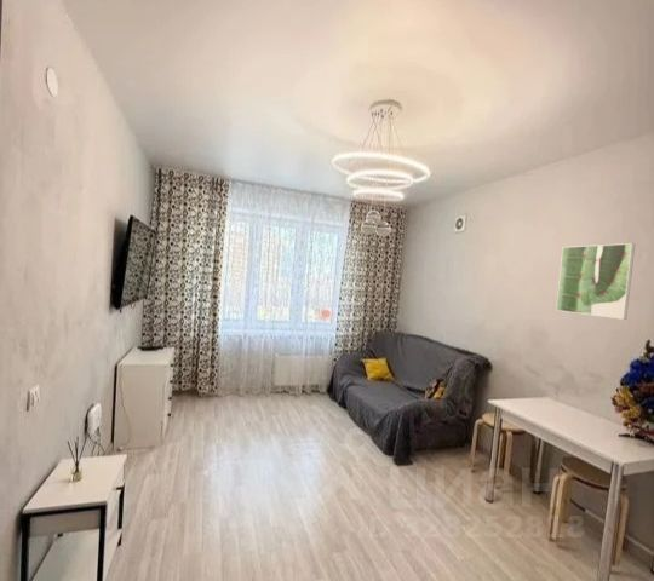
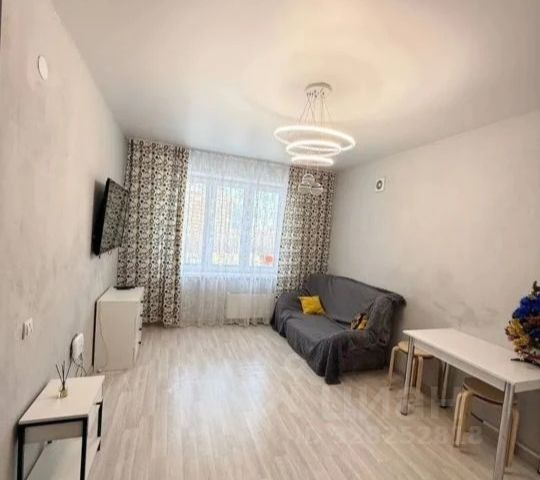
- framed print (591, 280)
